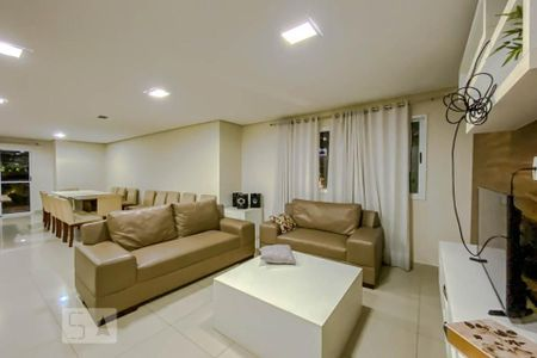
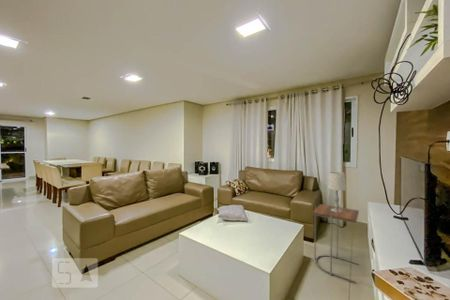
+ table lamp (336, 191)
+ side table (337, 237)
